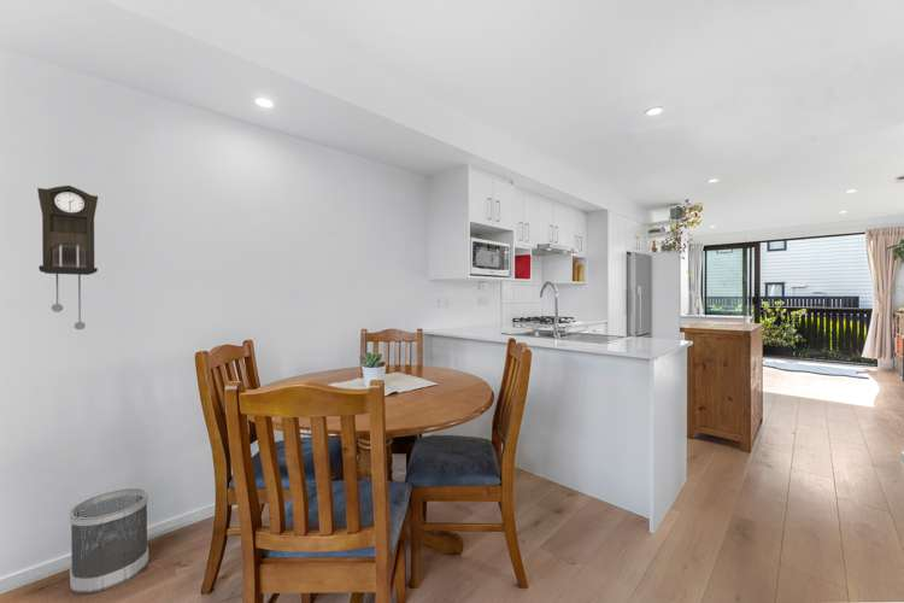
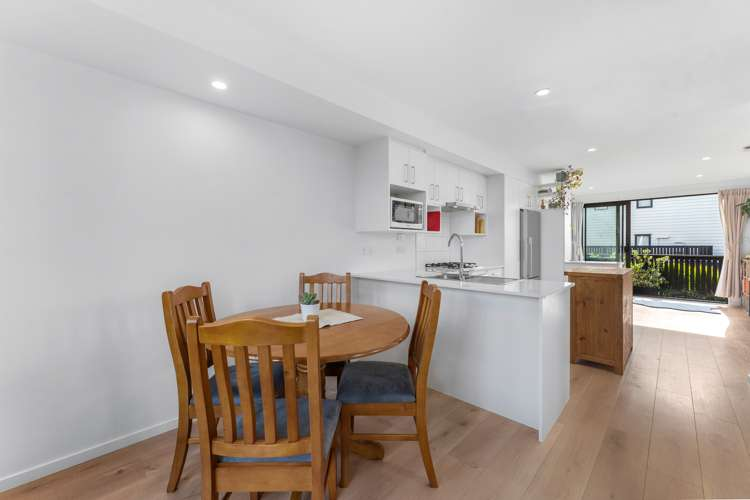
- pendulum clock (69, 259)
- wastebasket (111, 537)
